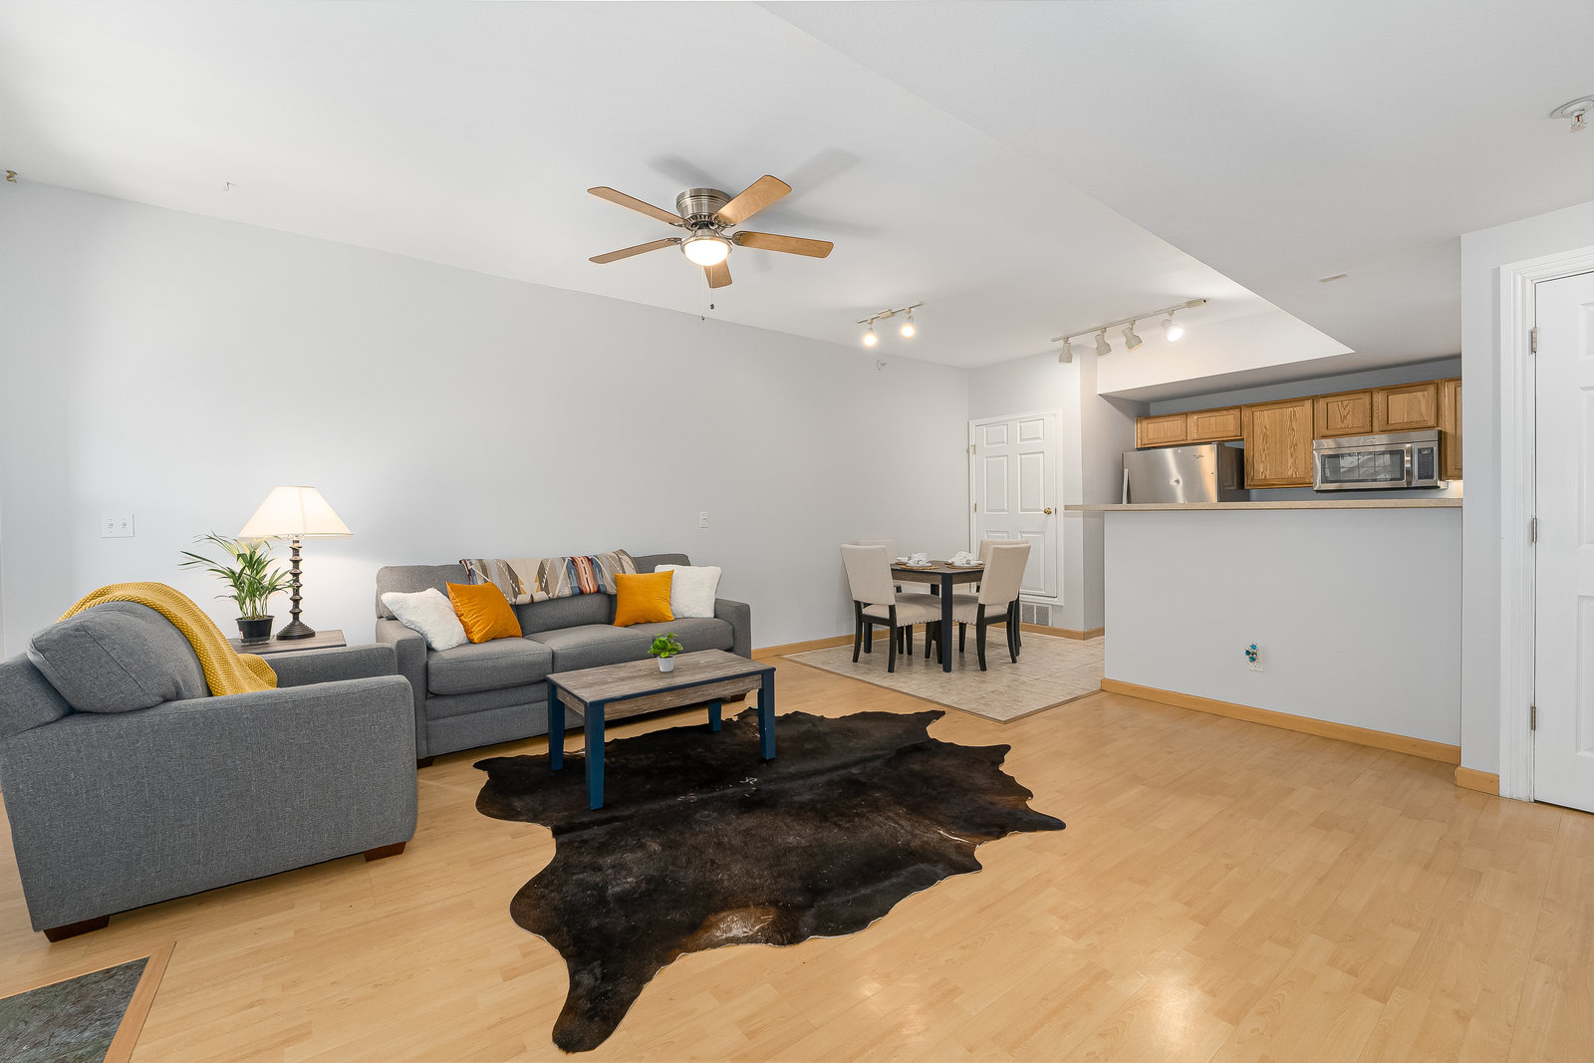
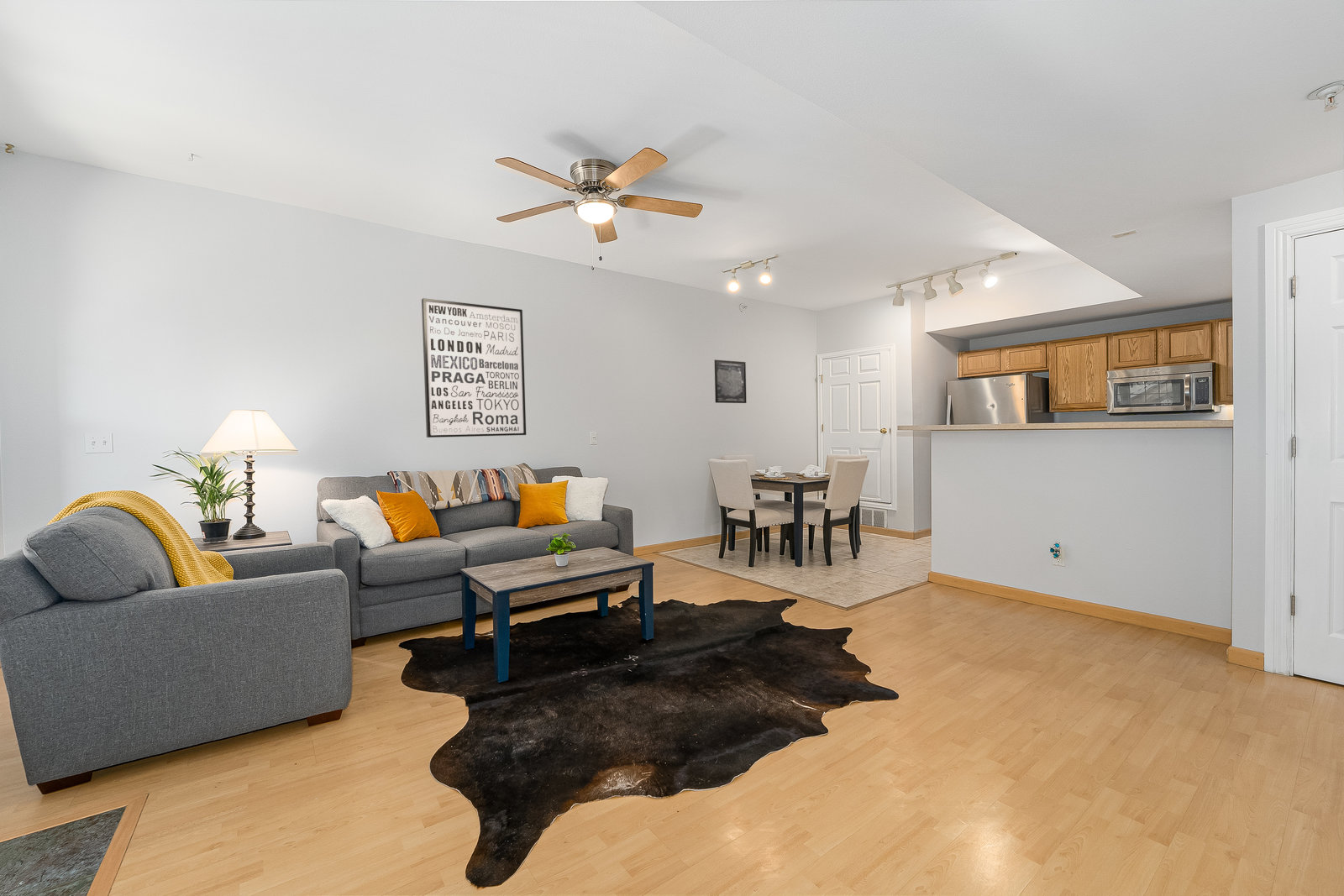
+ wall art (476, 370)
+ wall art (730, 381)
